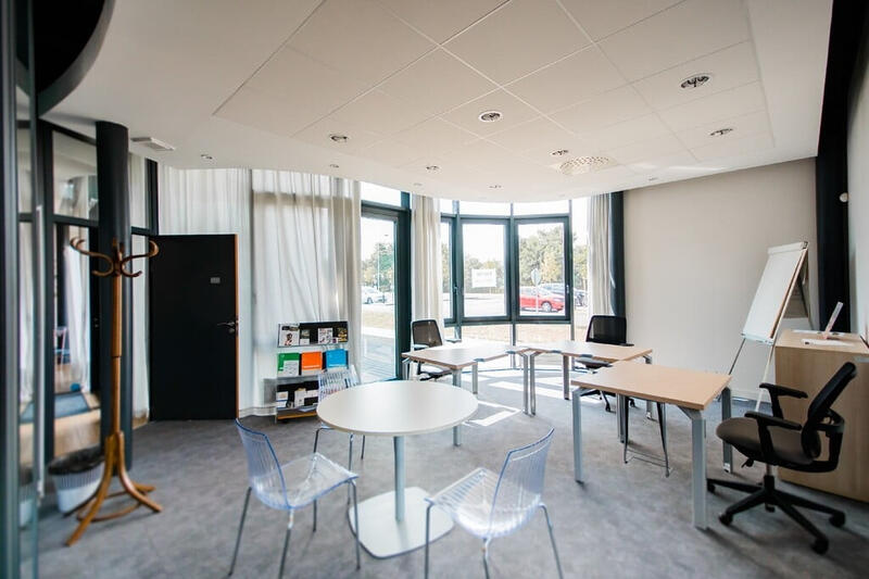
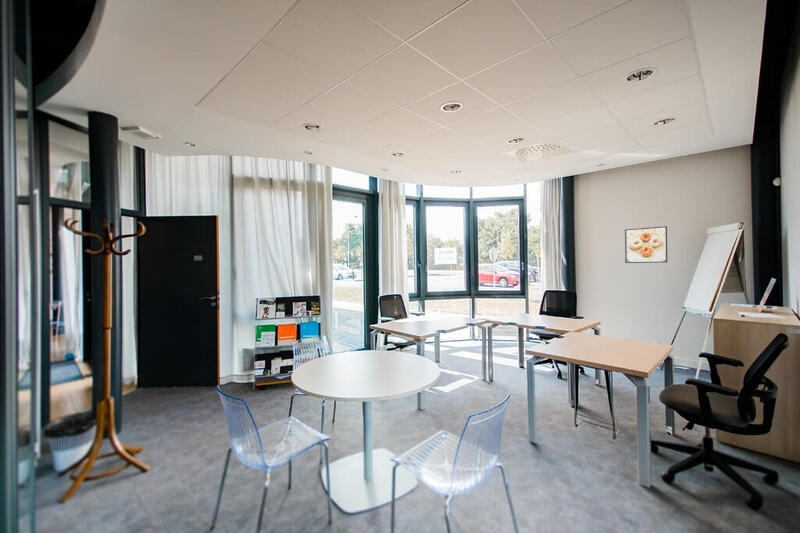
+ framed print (645, 245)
